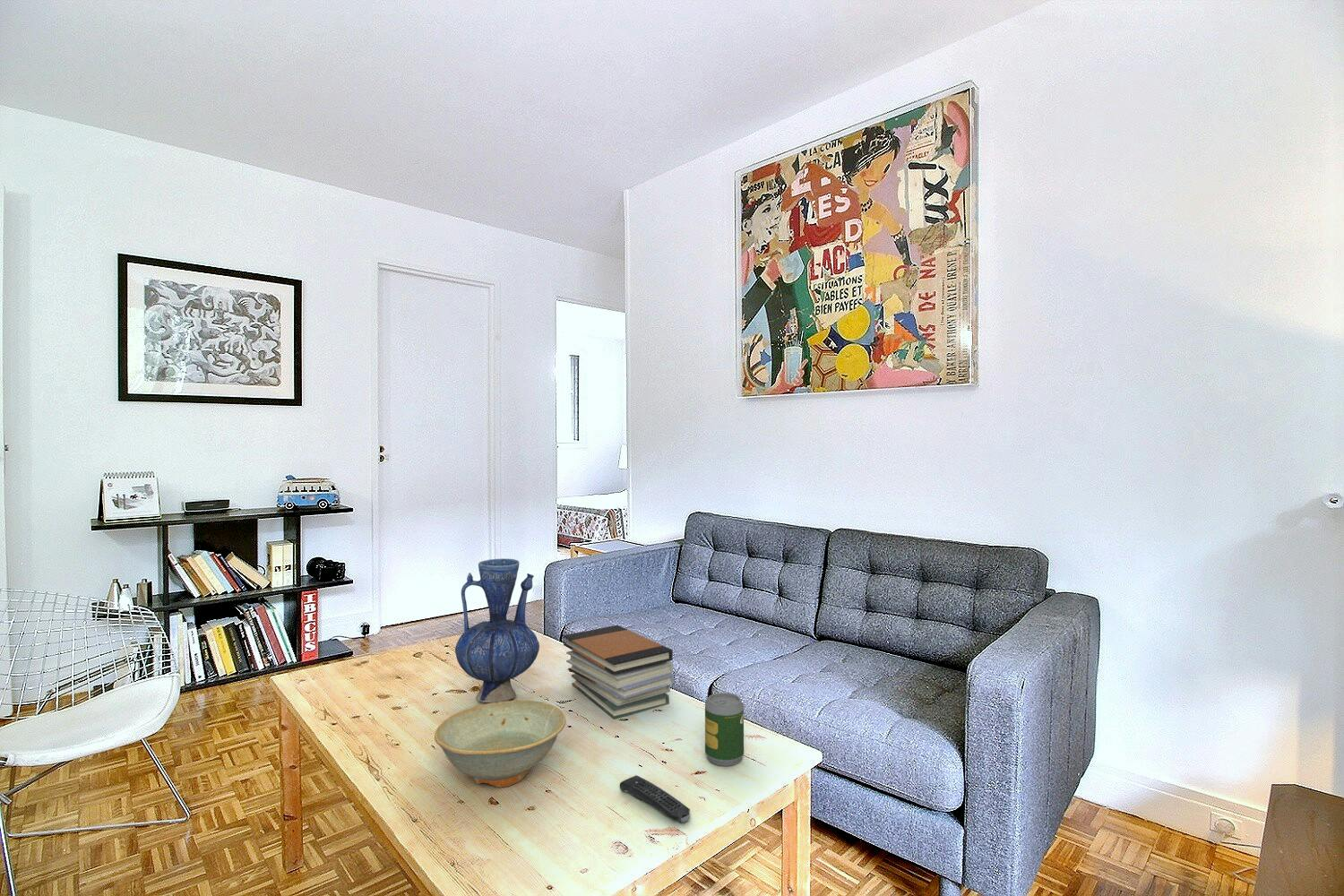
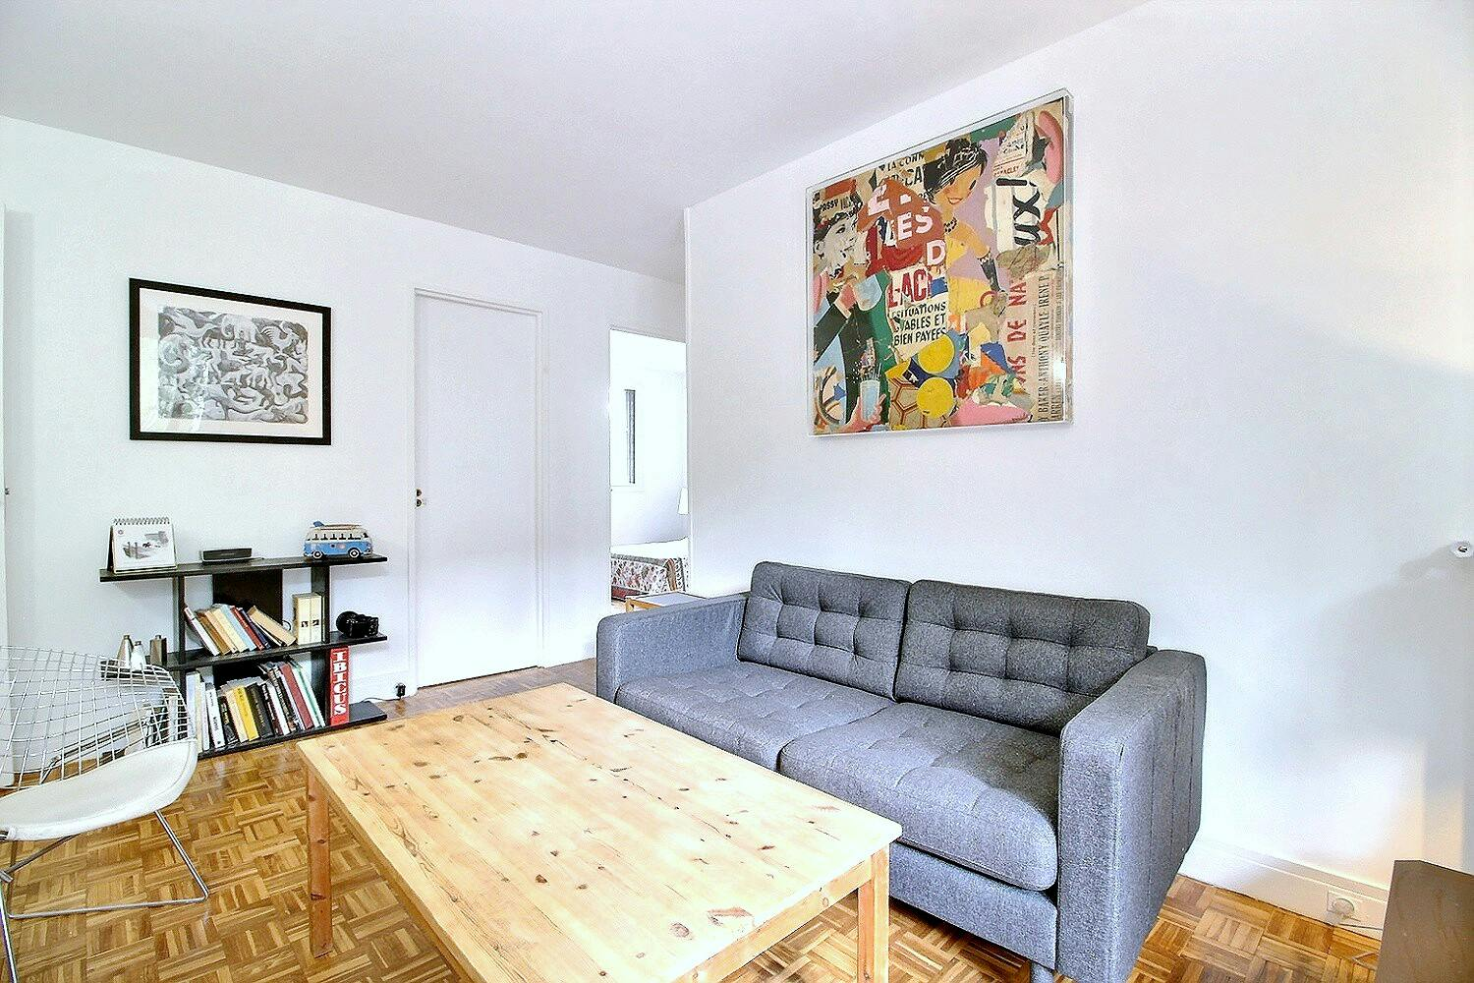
- remote control (656, 797)
- vase (497, 629)
- dish (502, 747)
- soda can (724, 728)
- book stack (617, 668)
